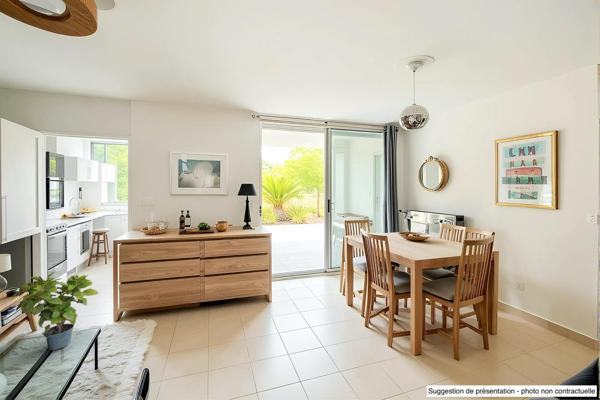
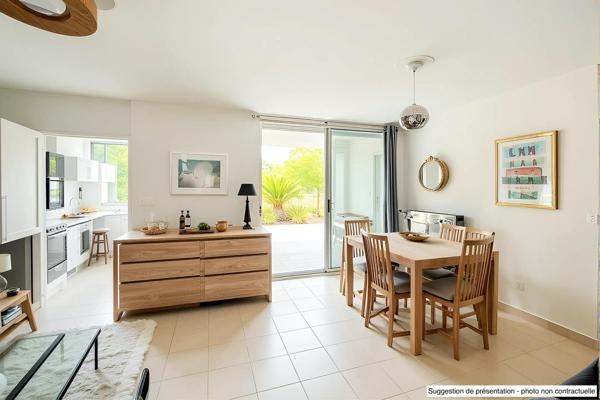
- potted plant (54, 309)
